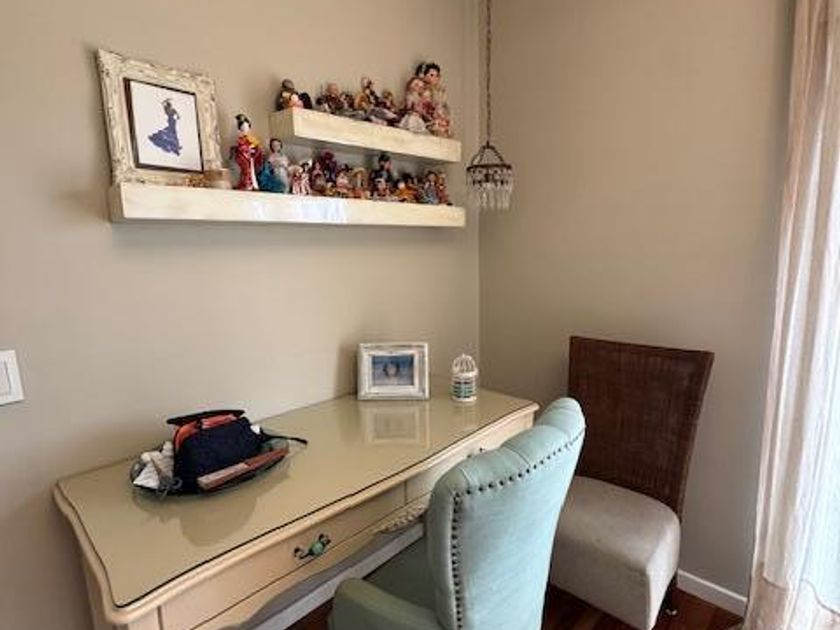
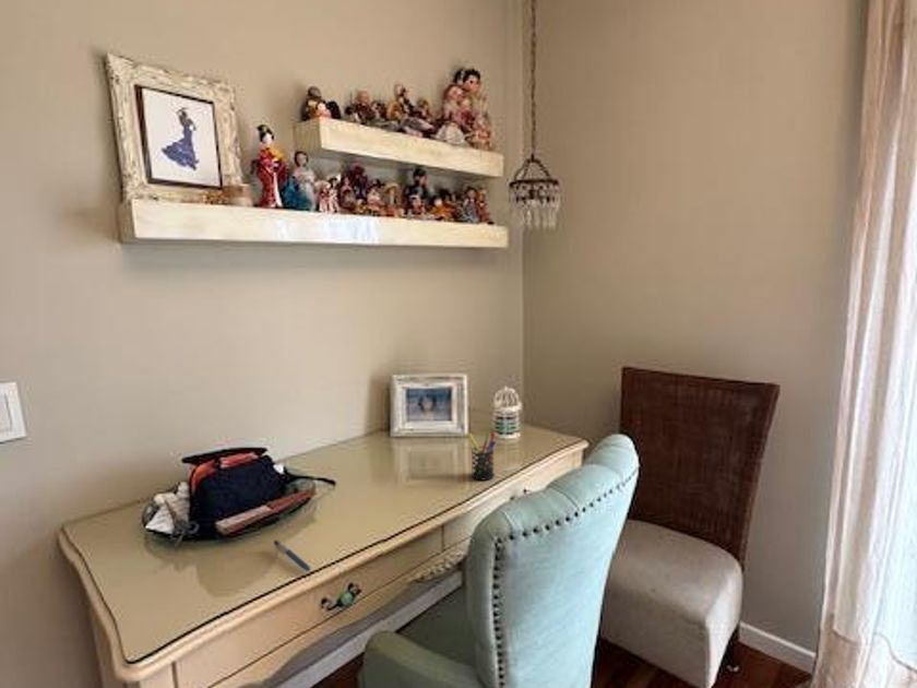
+ pen holder (485, 452)
+ pen (290, 555)
